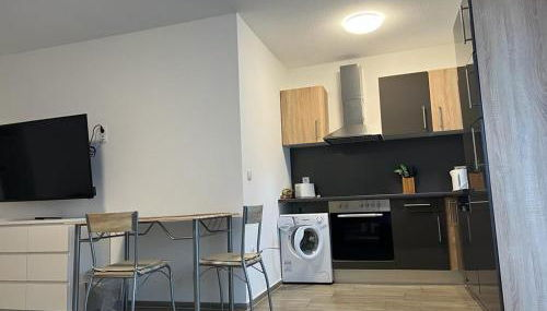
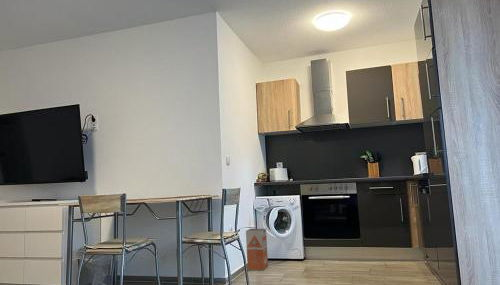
+ waste bin (258, 247)
